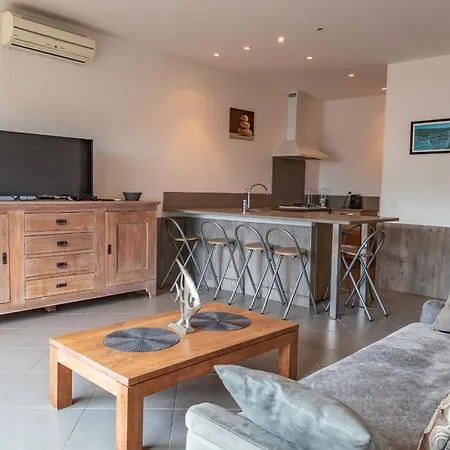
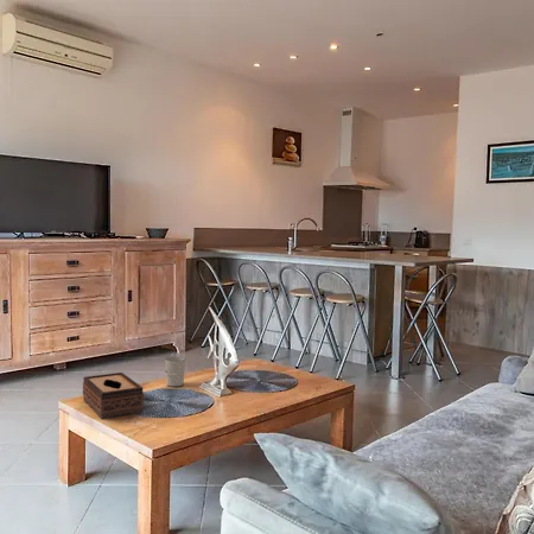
+ cup (173, 371)
+ tissue box (112, 394)
